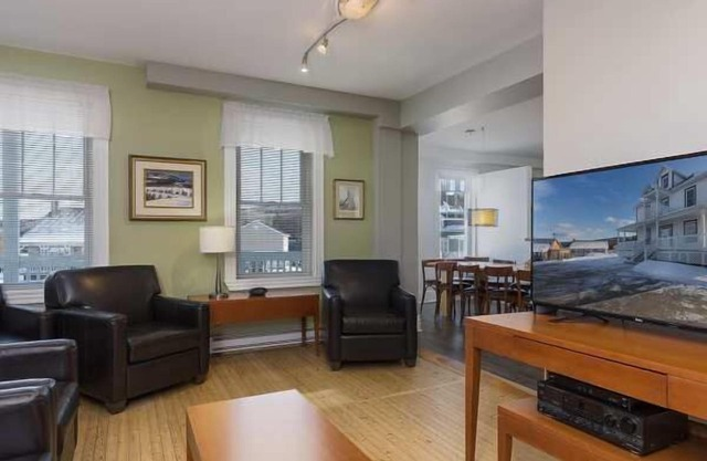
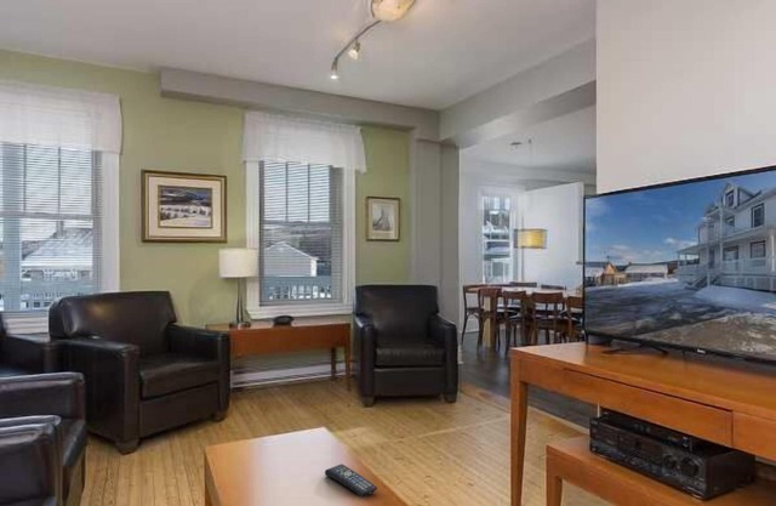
+ remote control (349, 478)
